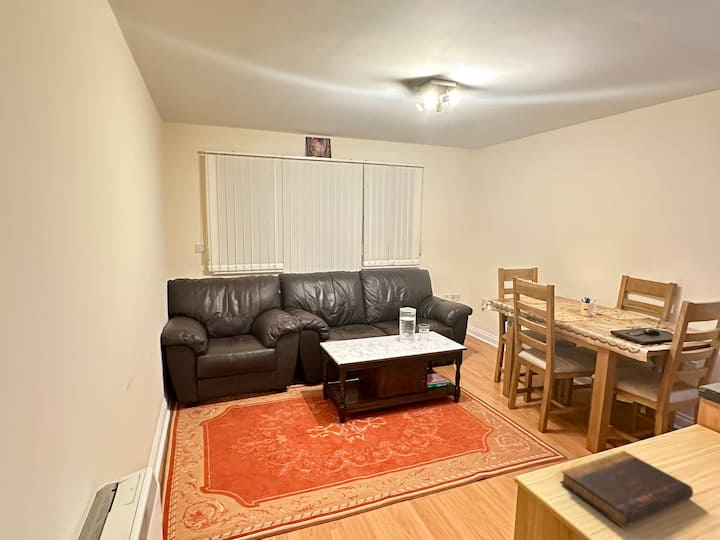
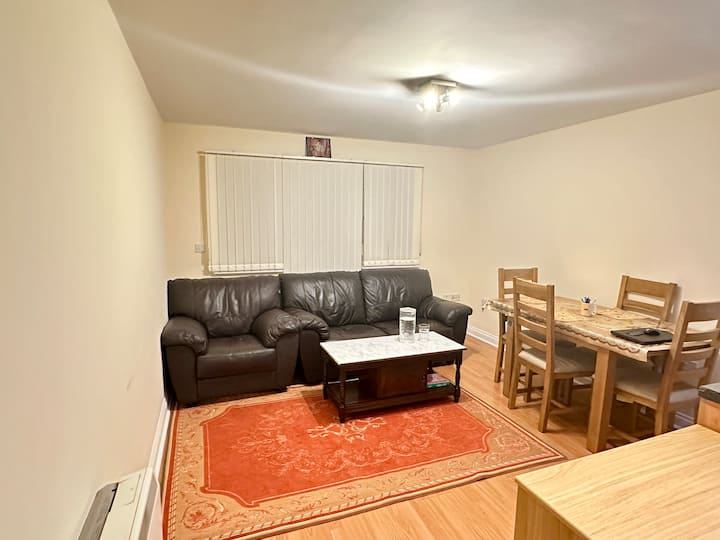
- book (625, 485)
